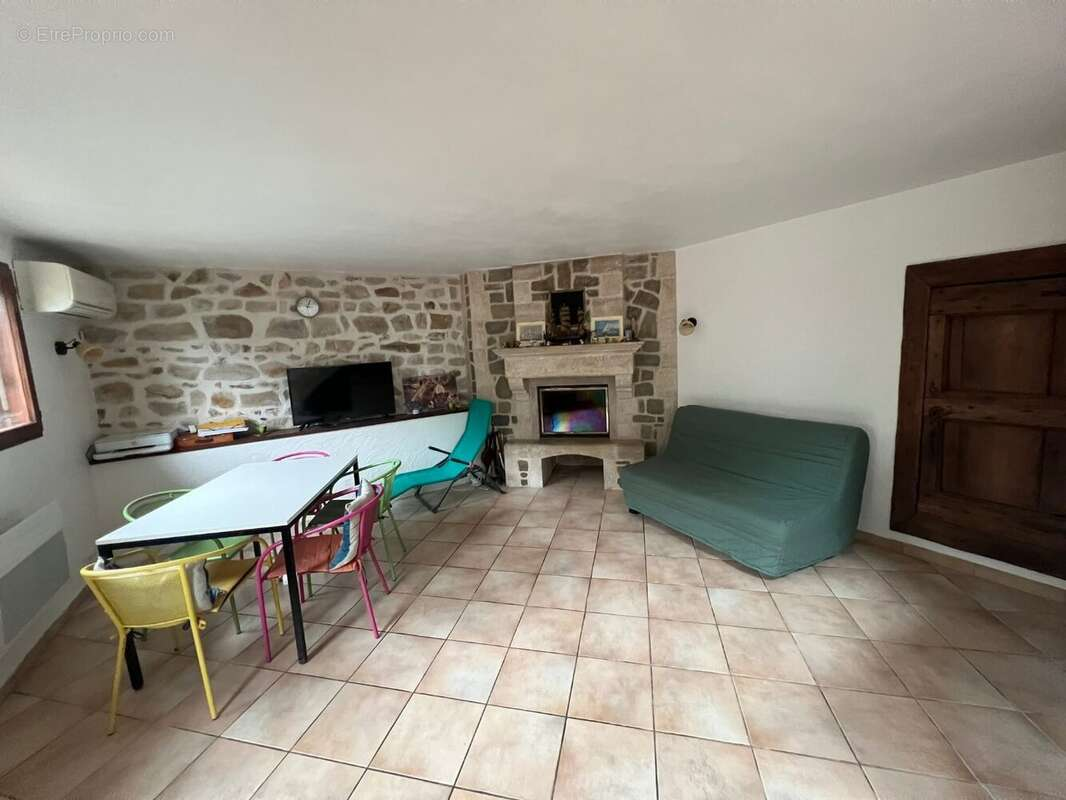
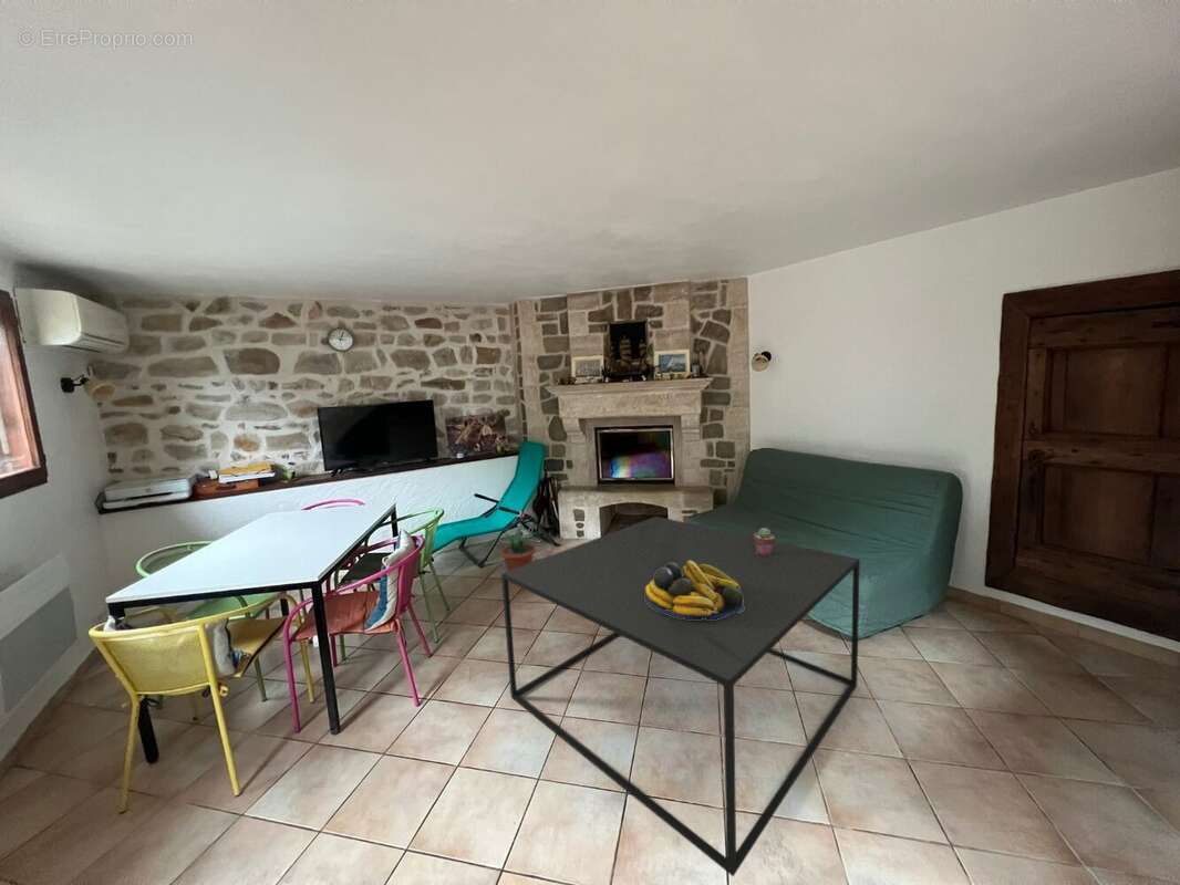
+ potted succulent (764, 540)
+ fruit bowl (692, 581)
+ coffee table (680, 629)
+ potted plant (521, 551)
